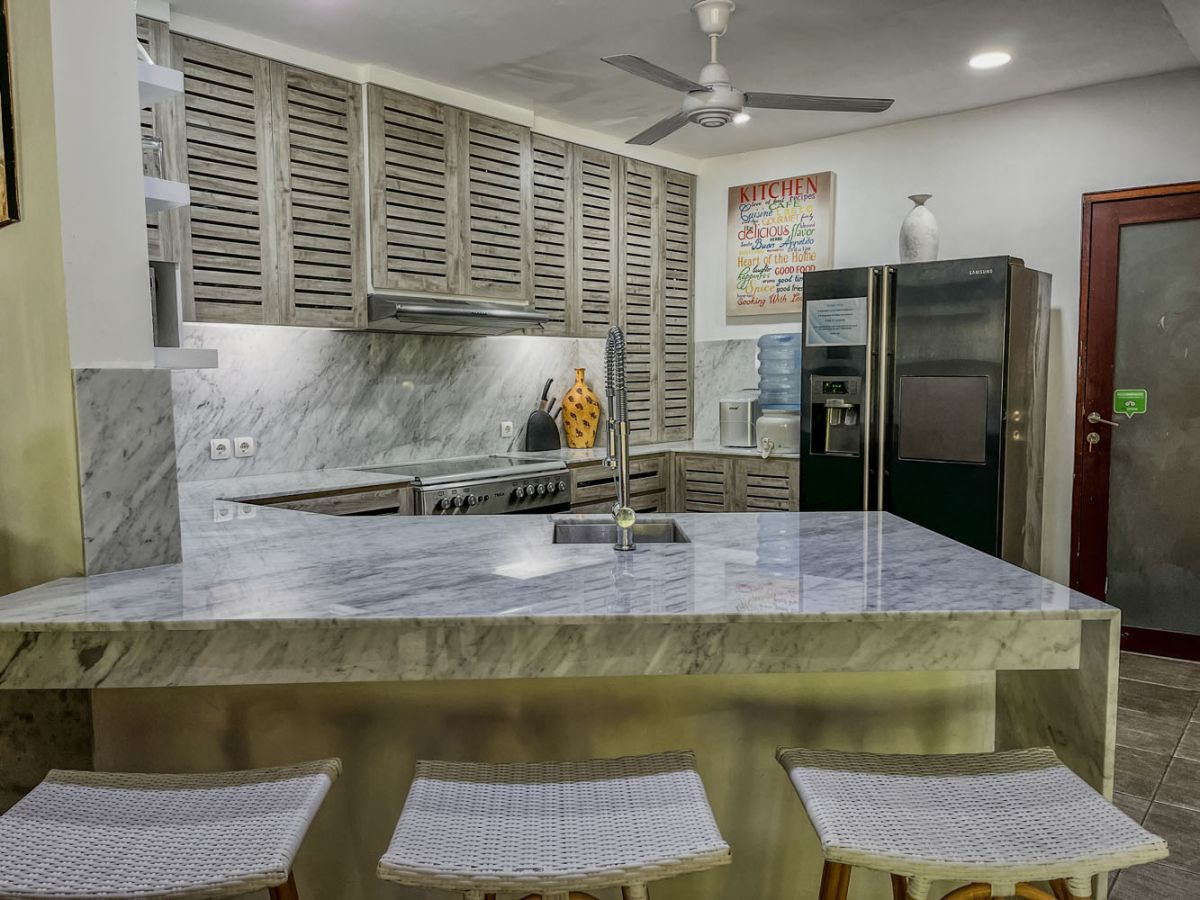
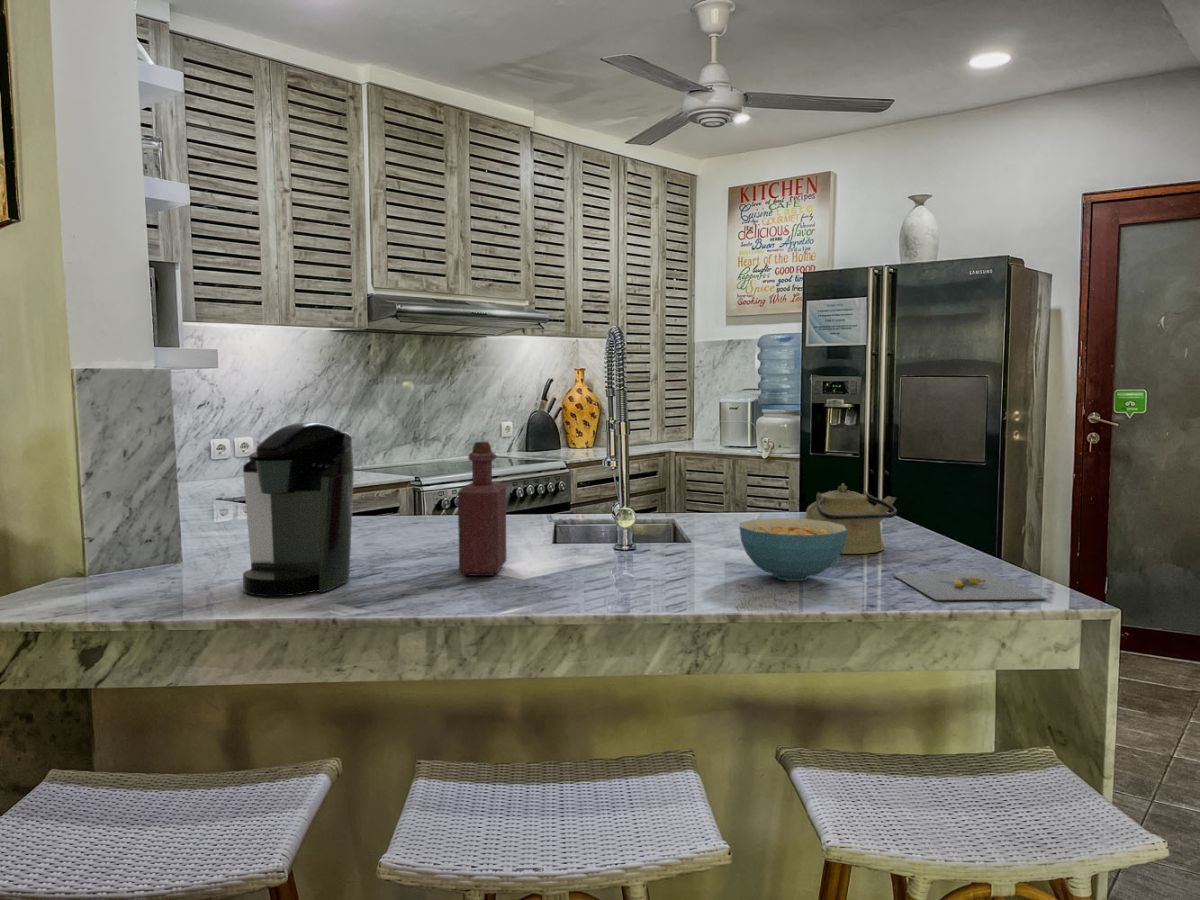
+ bottle (482, 506)
+ kettle (851, 514)
+ banana (965, 582)
+ cereal bowl (791, 551)
+ coffee maker (279, 501)
